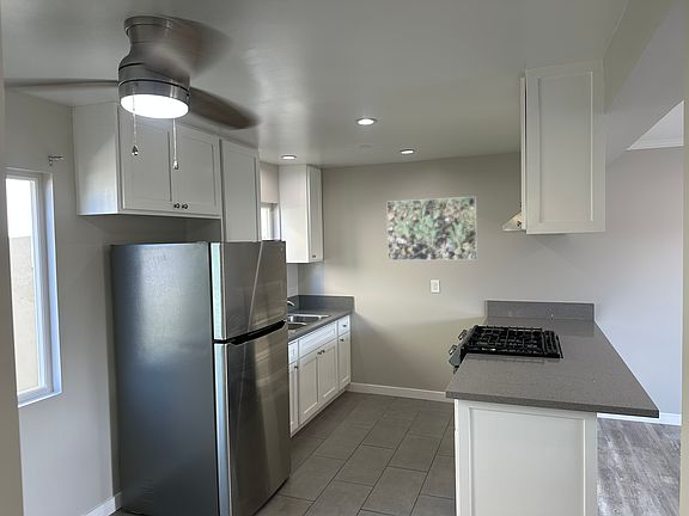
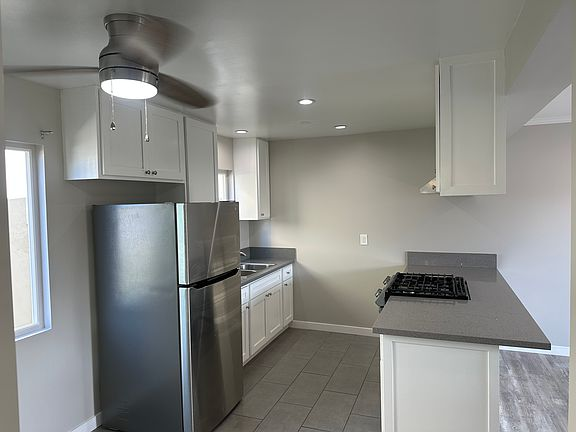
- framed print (431, 229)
